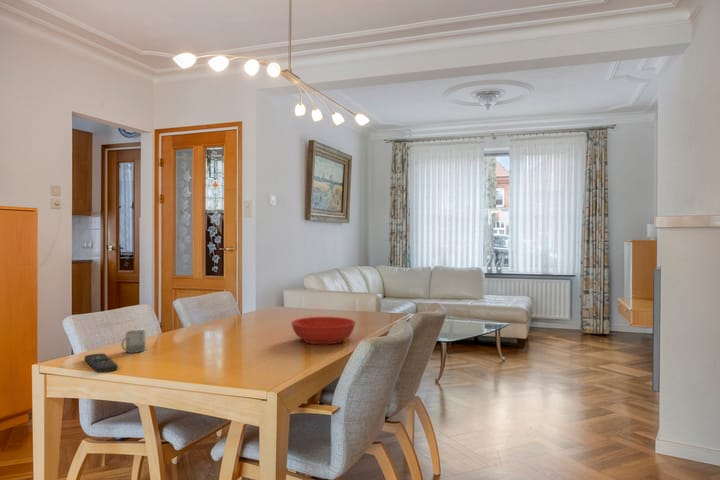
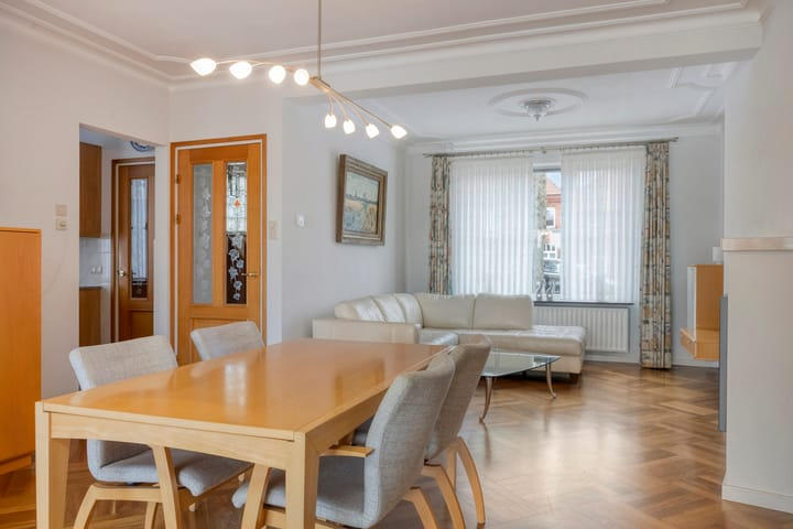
- remote control (100, 362)
- bowl (323, 330)
- cup (132, 341)
